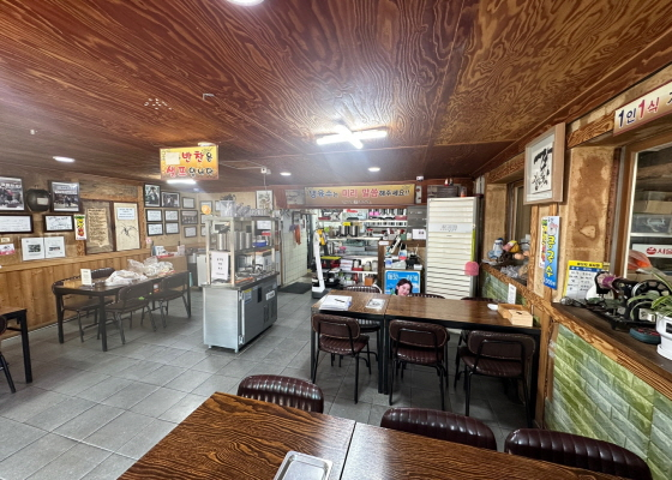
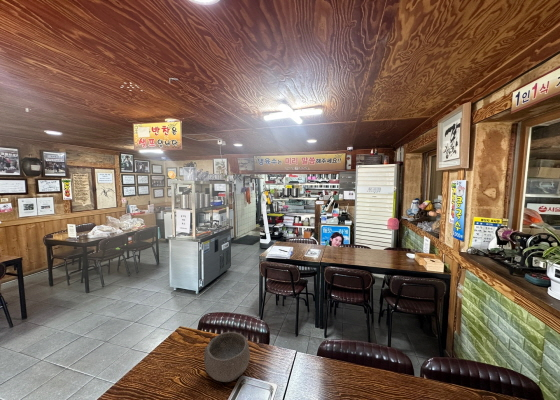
+ bowl (227, 357)
